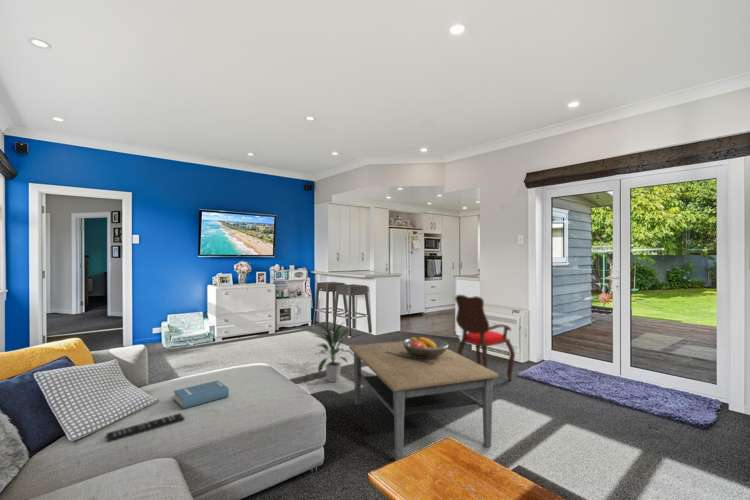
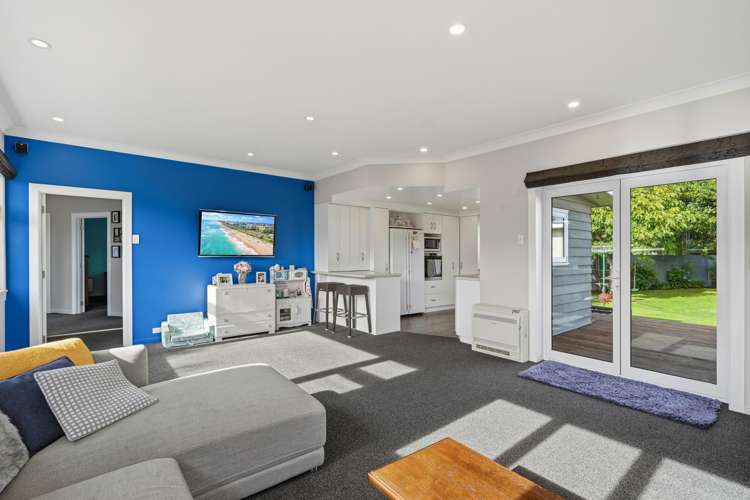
- armchair (482, 337)
- fruit bowl (425, 347)
- hardback book (201, 394)
- indoor plant (331, 349)
- coffee table (414, 390)
- remote control (147, 426)
